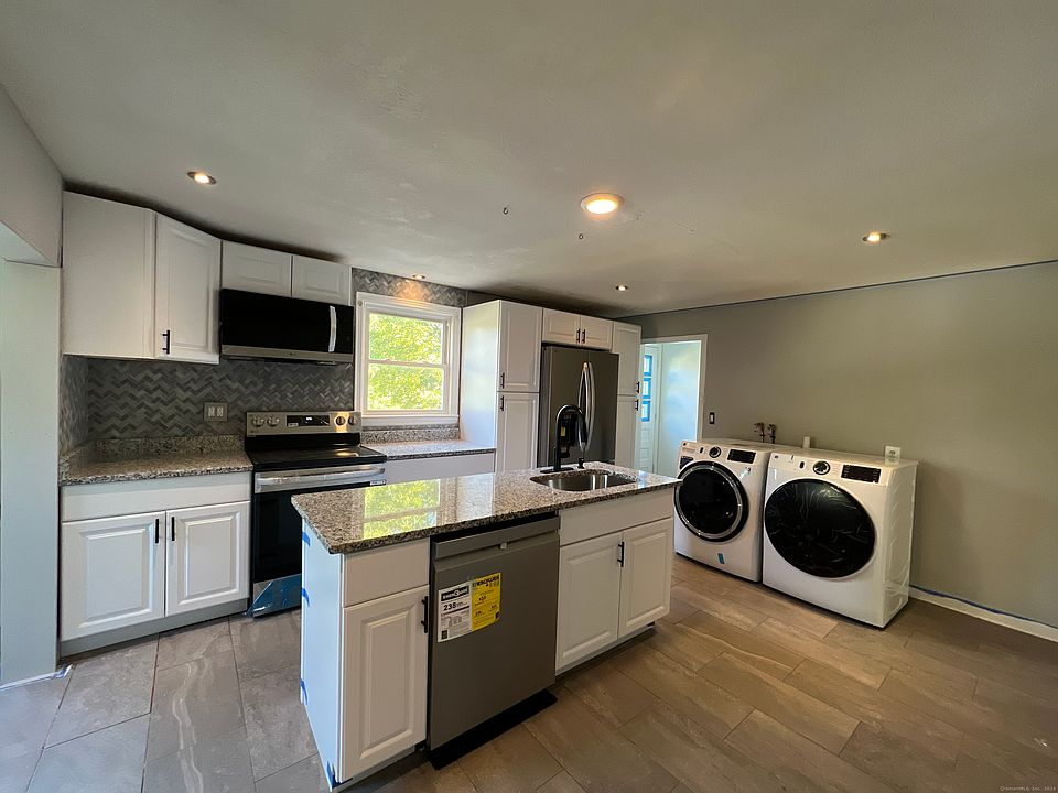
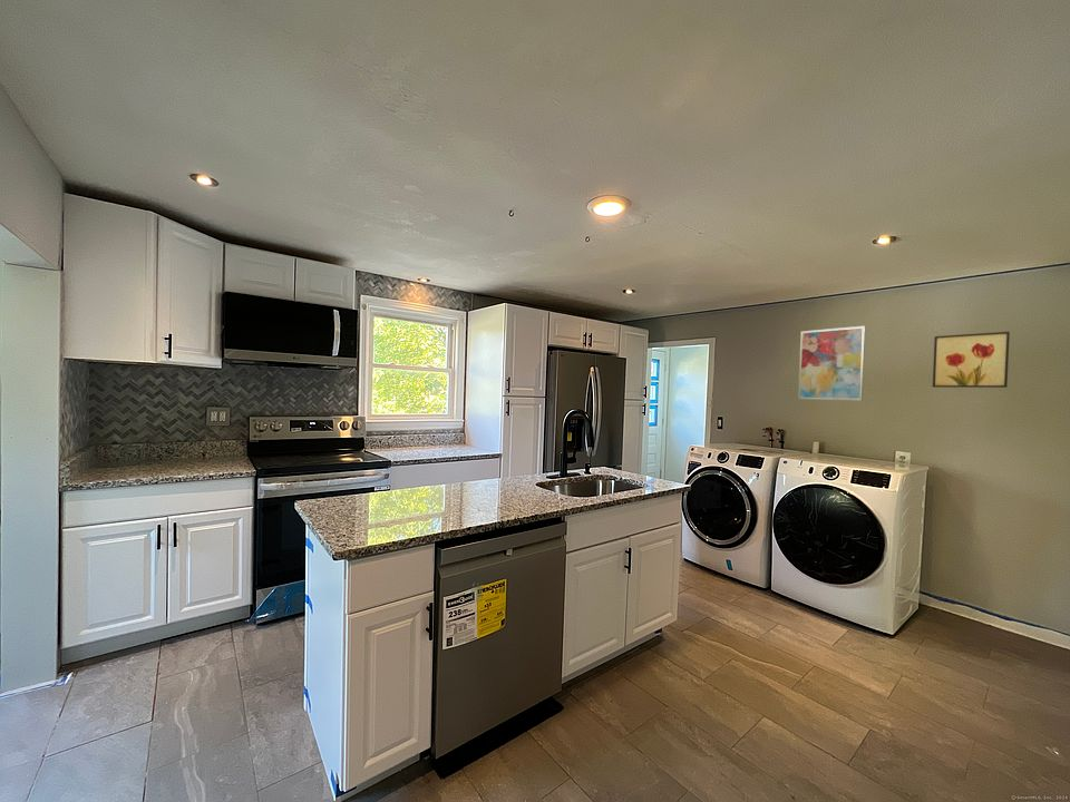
+ wall art (829, 364)
+ wall art (969, 360)
